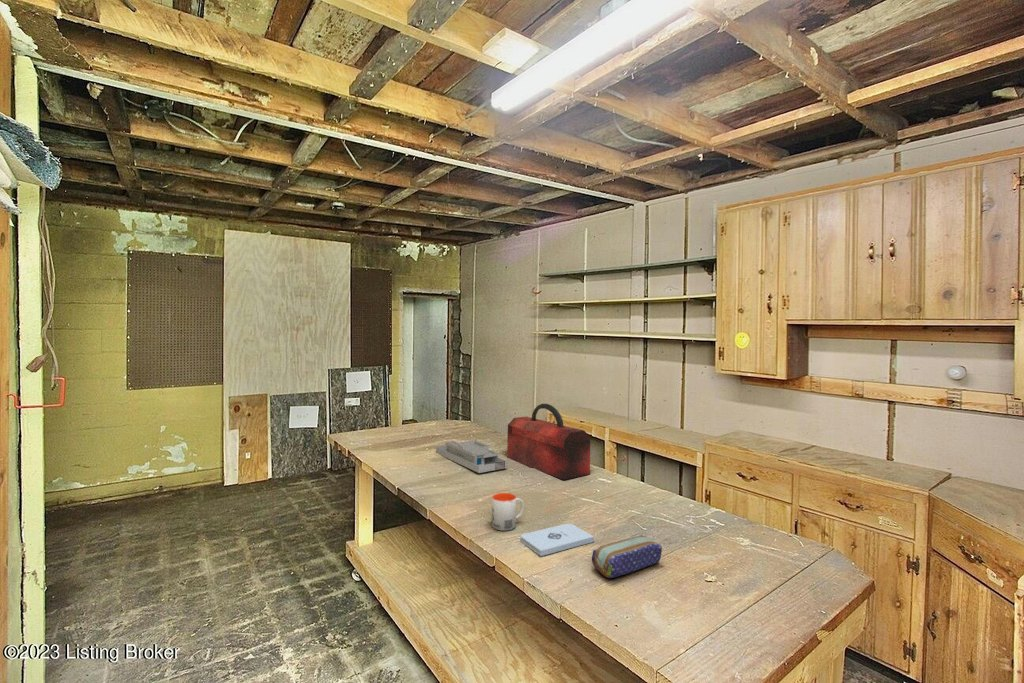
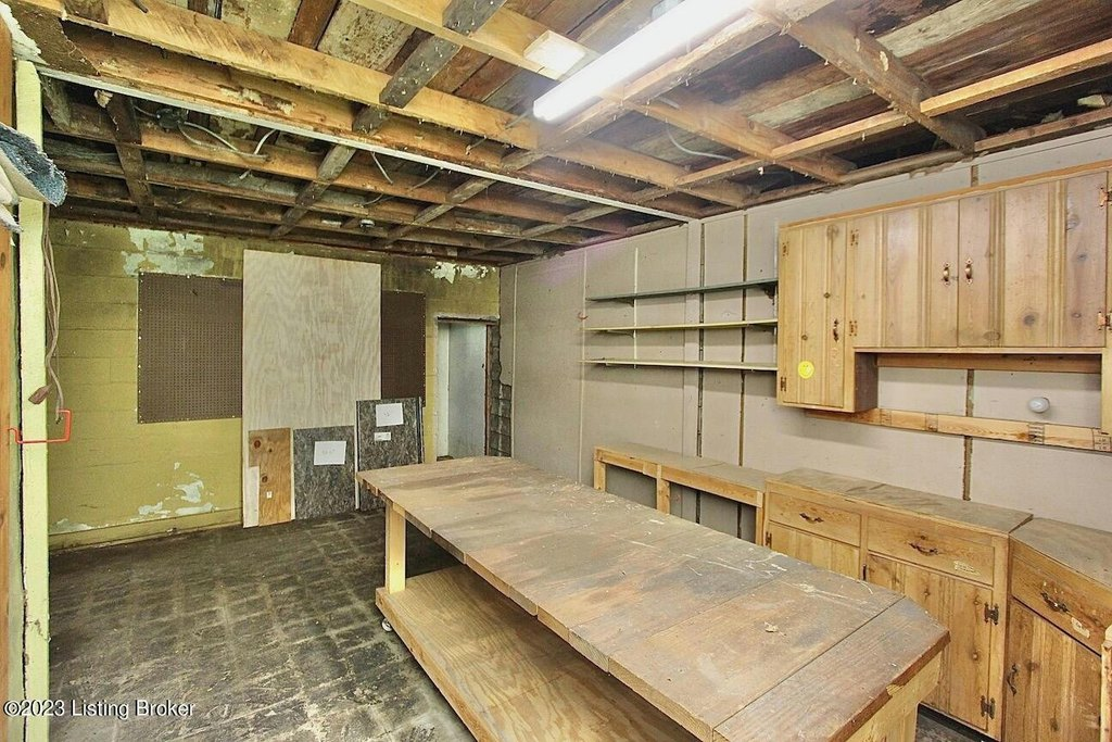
- notepad (556, 538)
- toolbox (546, 434)
- mug (508, 510)
- desk organizer (469, 451)
- pencil case (626, 555)
